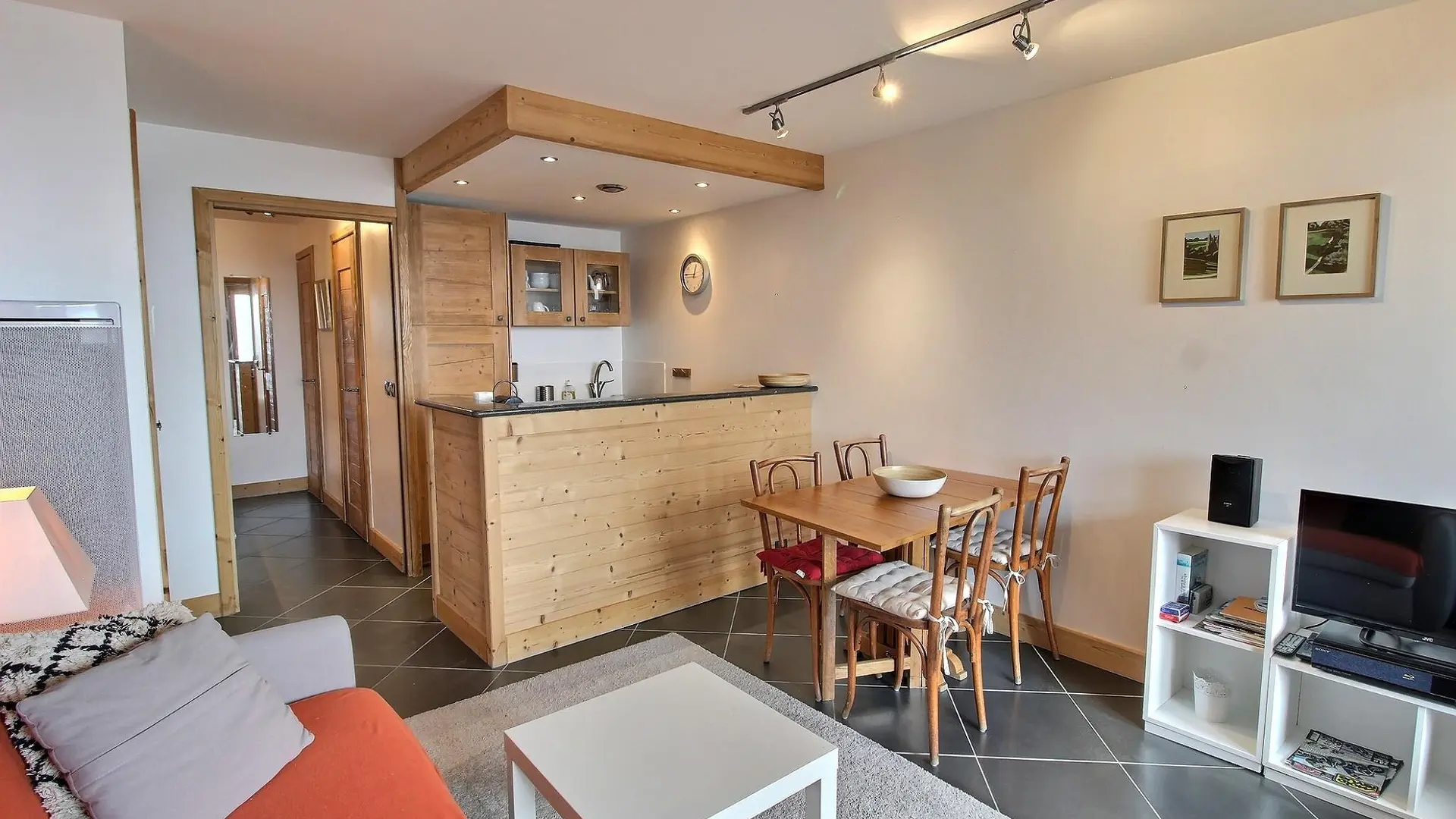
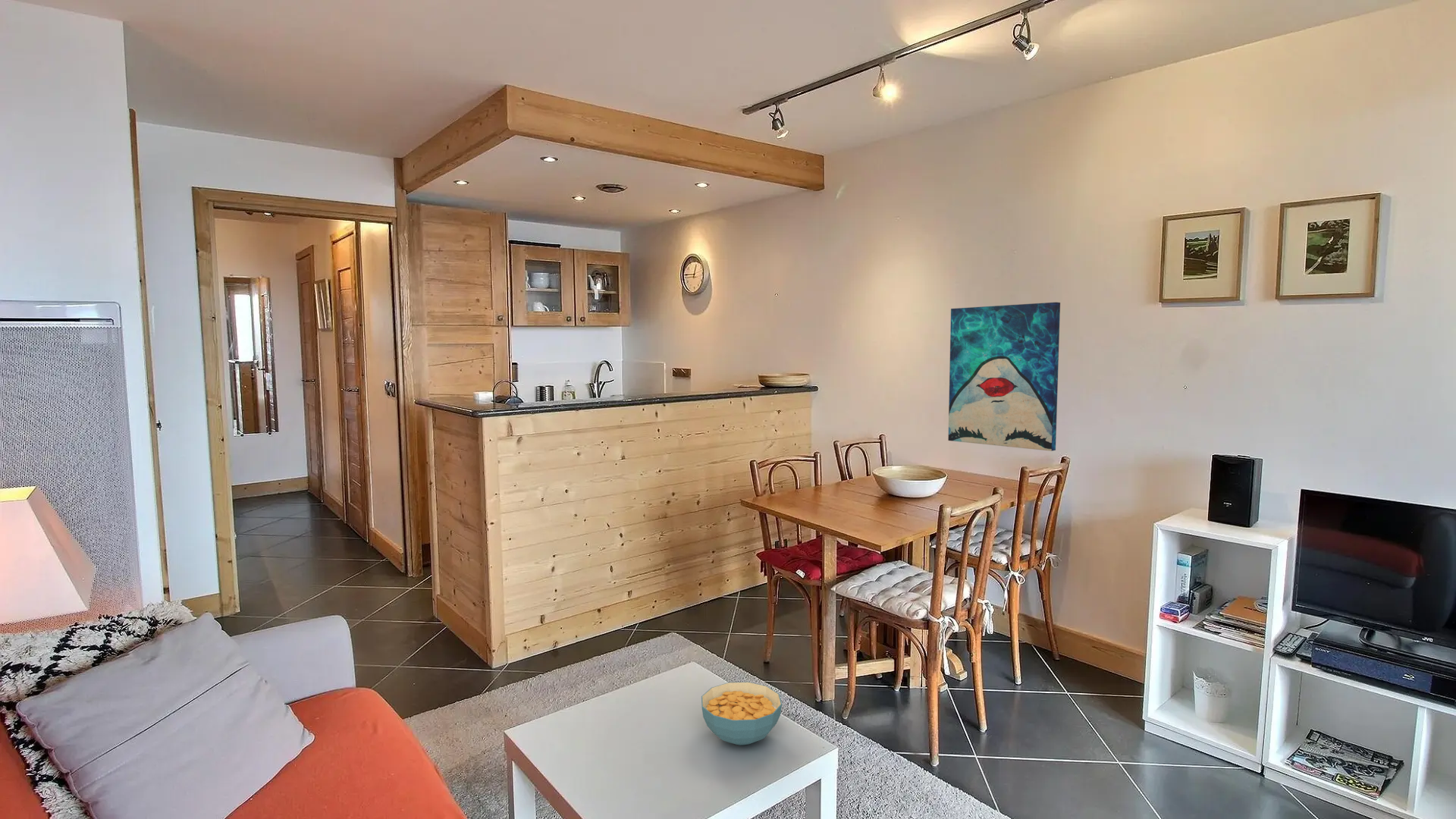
+ cereal bowl (741, 719)
+ wall art (1000, 375)
